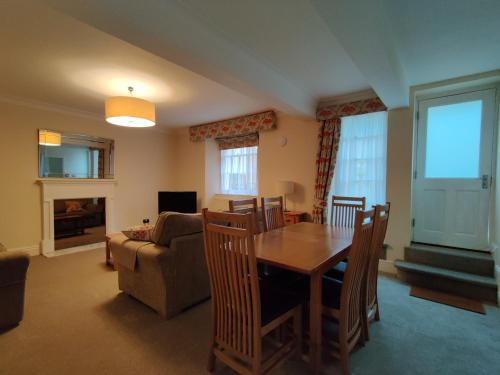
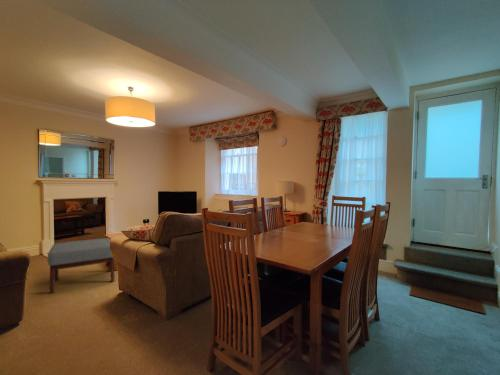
+ ottoman (84, 261)
